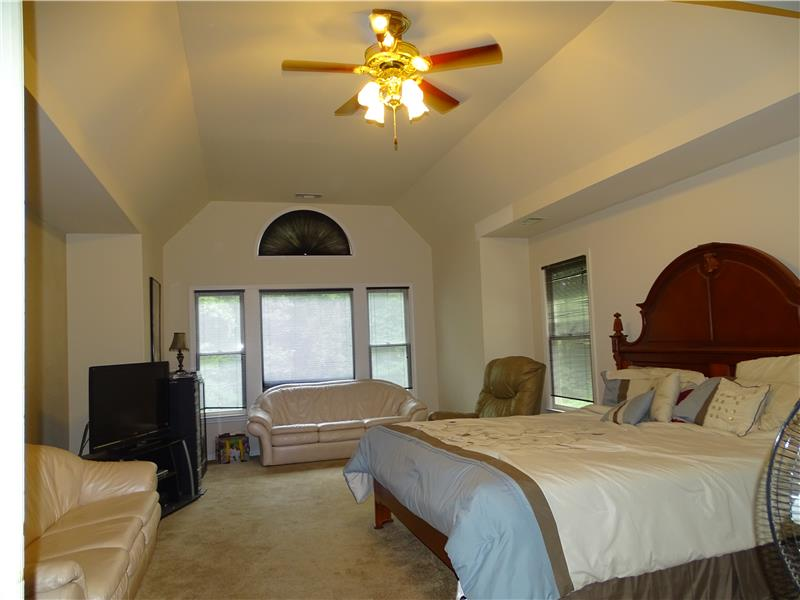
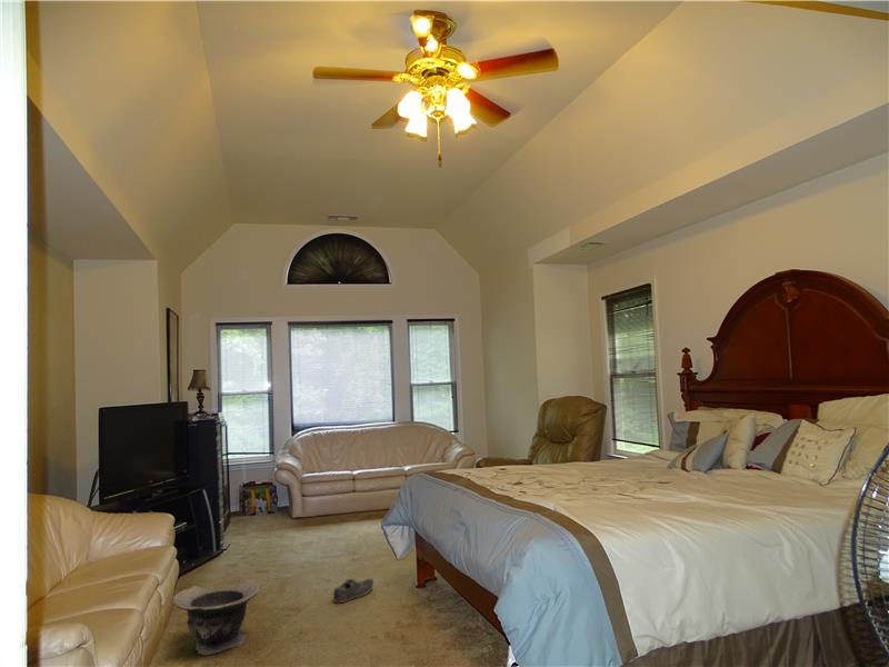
+ shoe (354, 586)
+ decorative bowl (217, 618)
